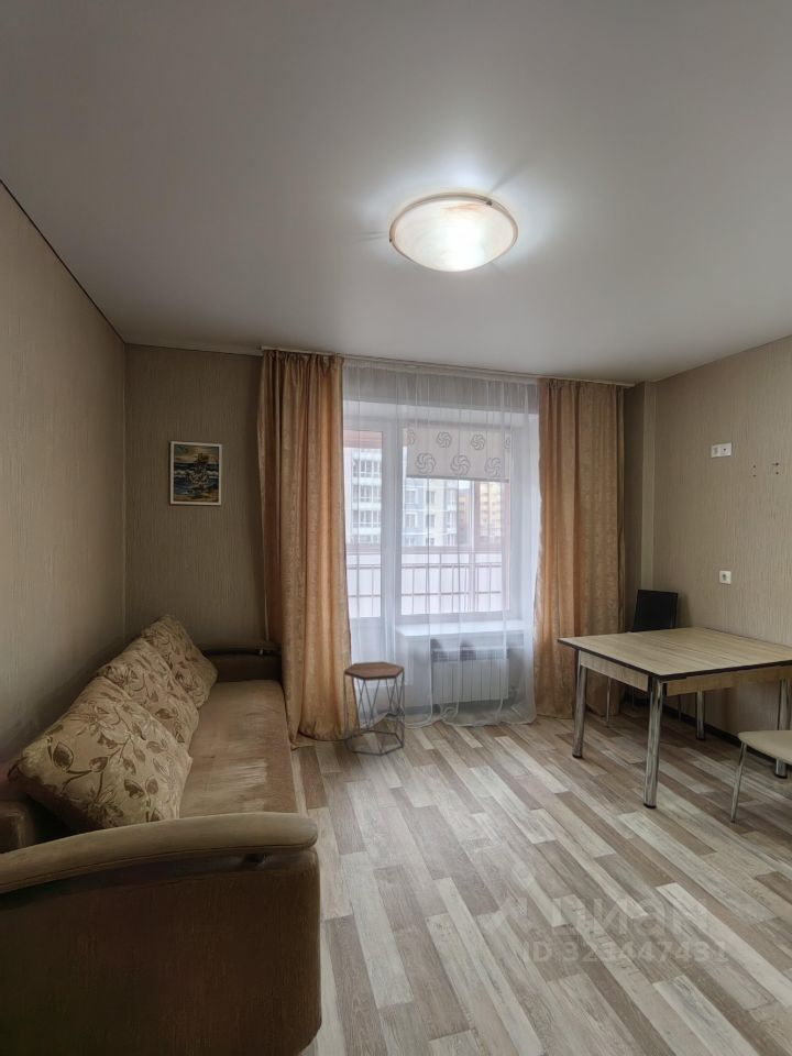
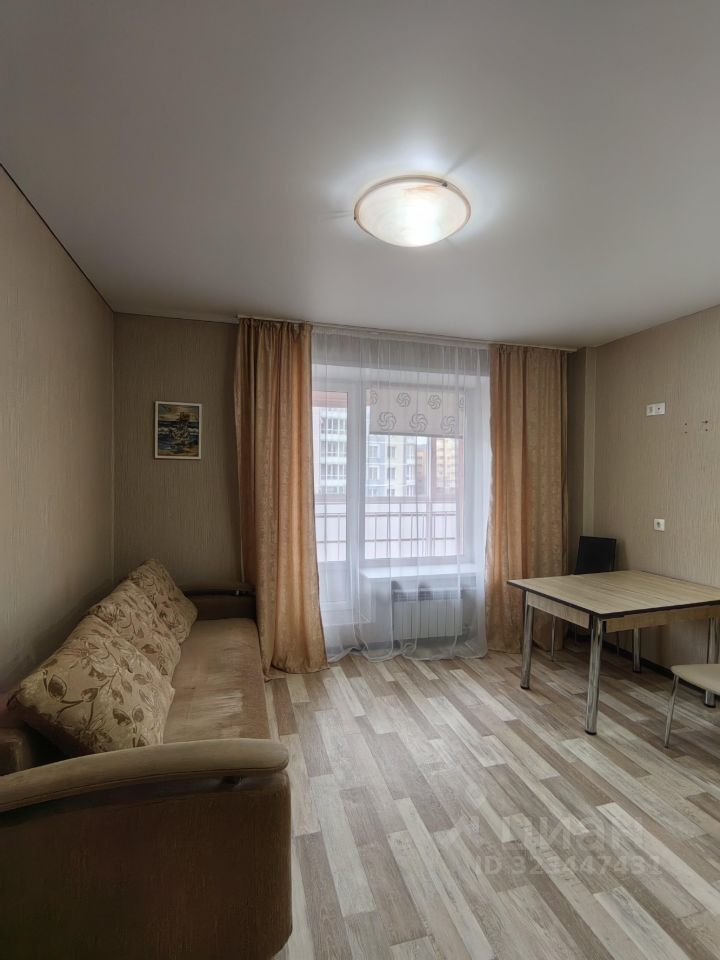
- side table (373, 705)
